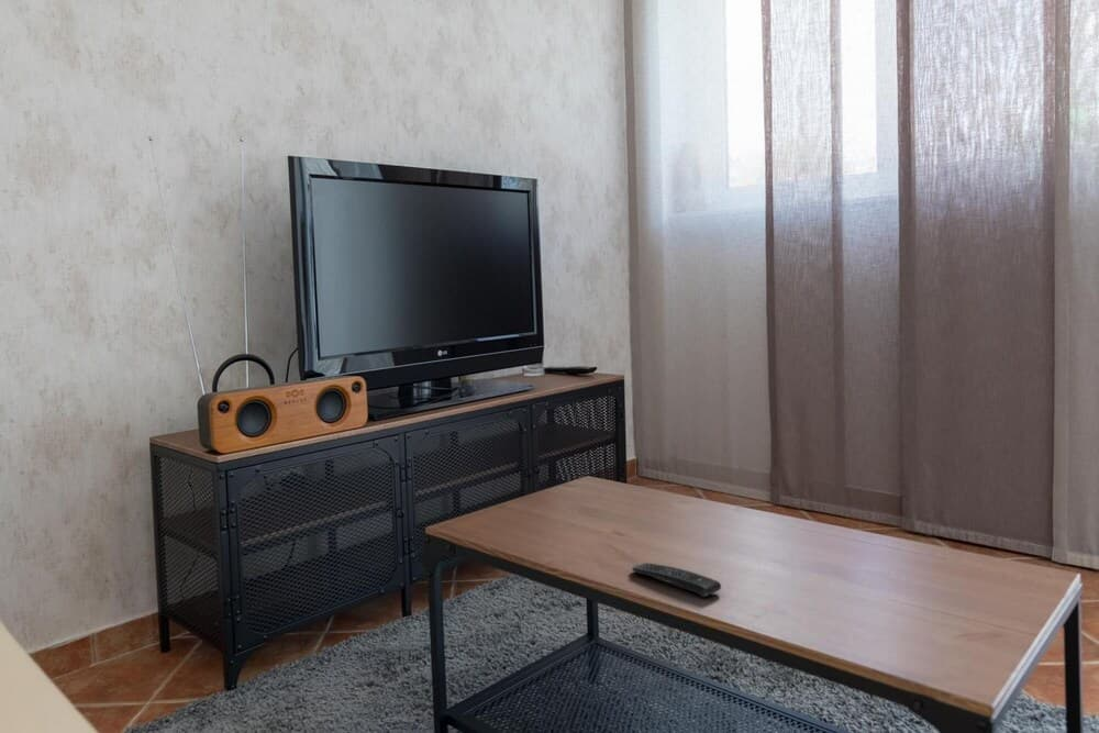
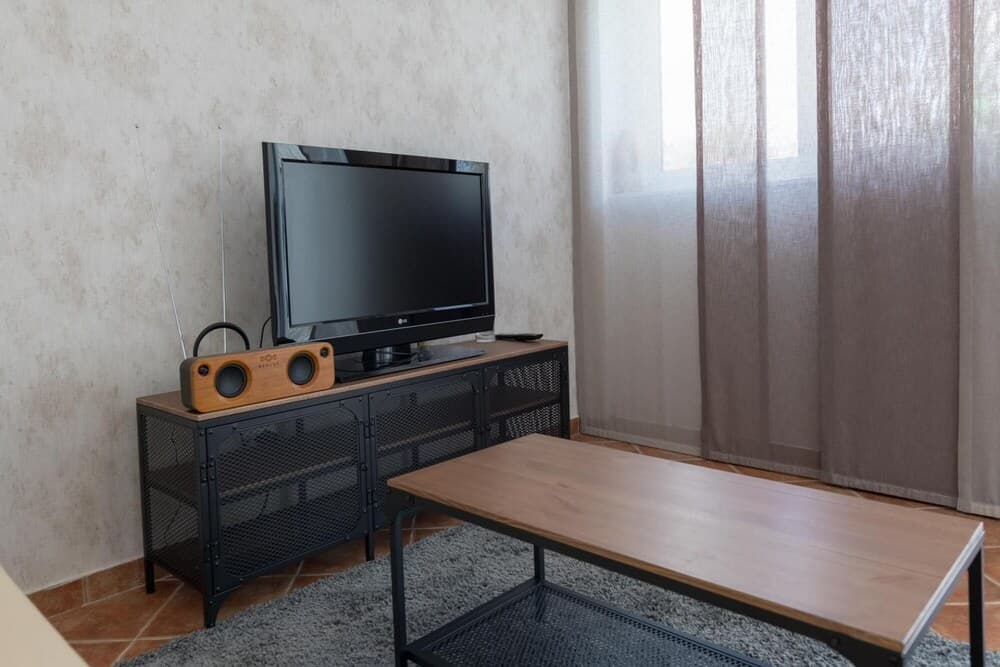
- remote control (671, 576)
